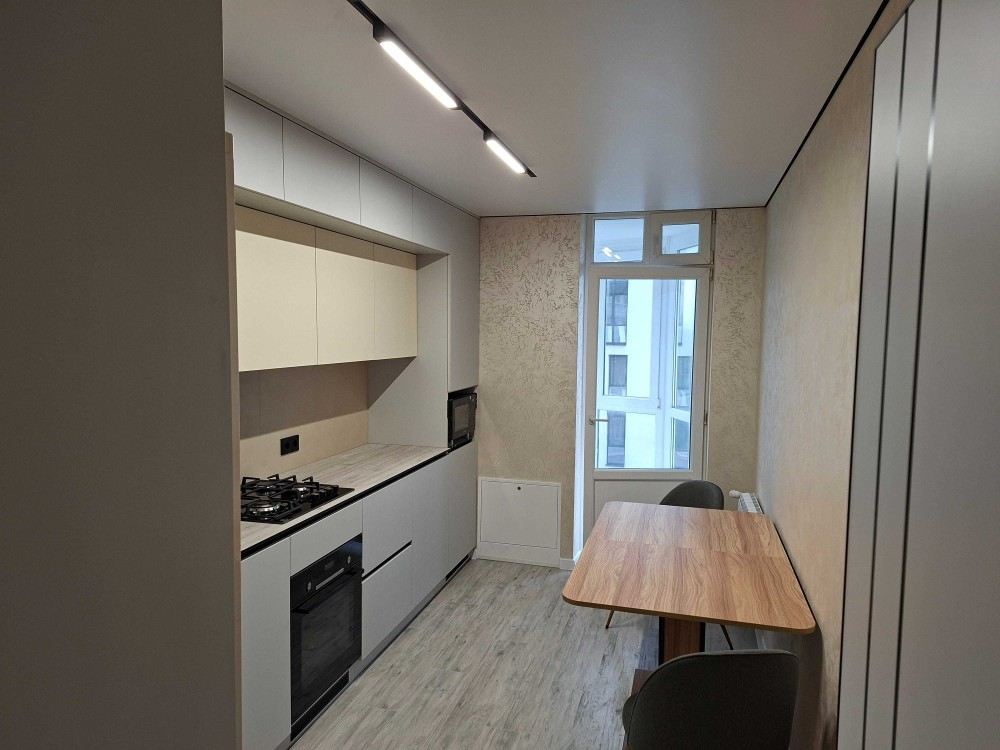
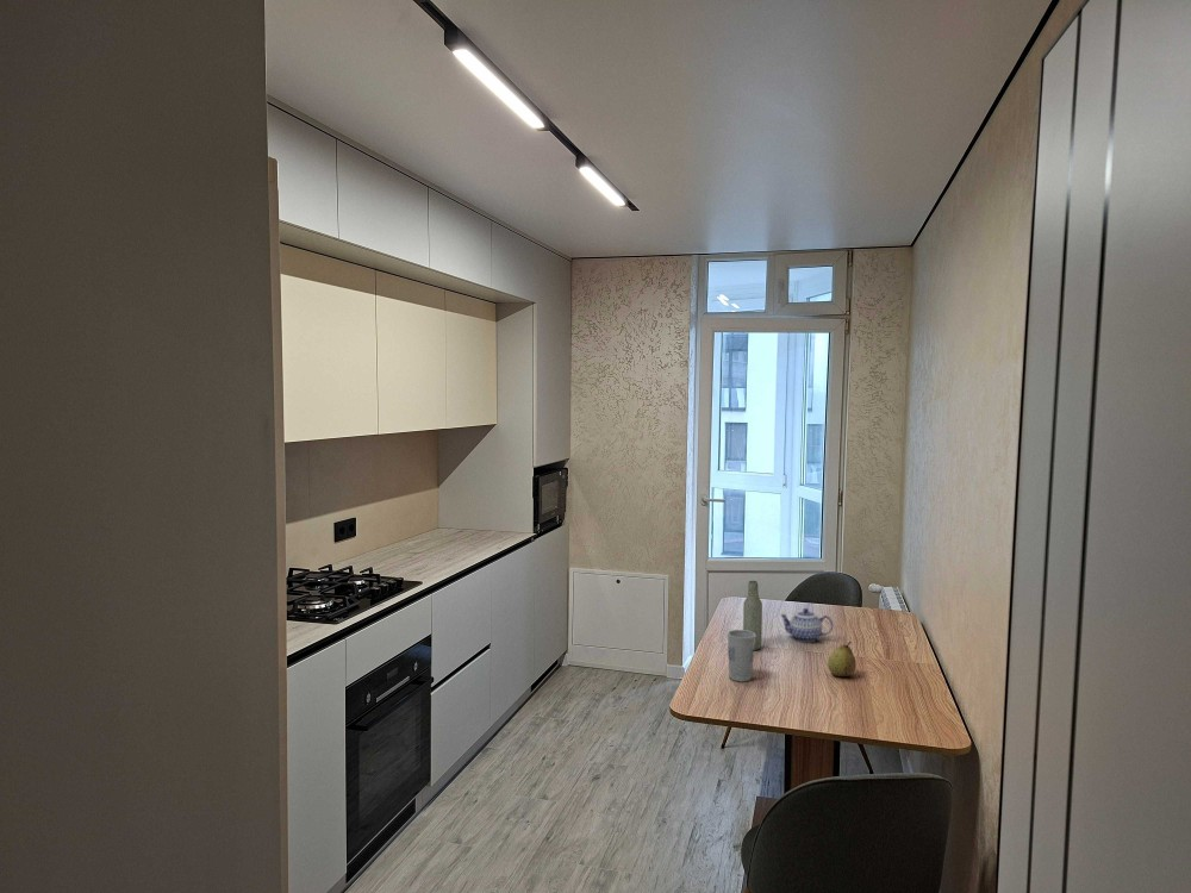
+ teapot (805, 624)
+ cup (740, 655)
+ fruit (841, 657)
+ bottle (753, 614)
